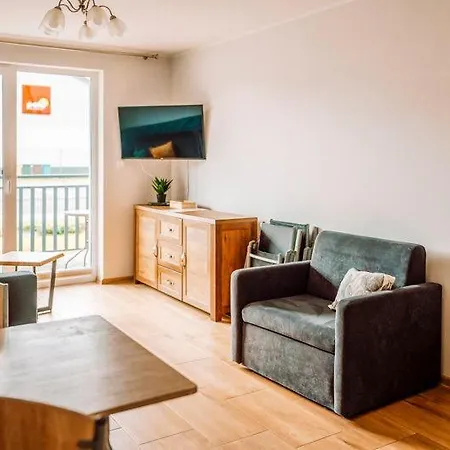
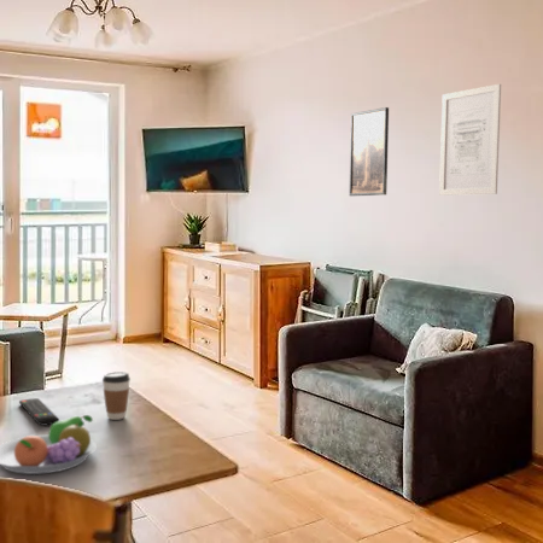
+ fruit bowl (48, 438)
+ wall art (468, 142)
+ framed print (368, 153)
+ remote control (37, 410)
+ coffee cup (116, 395)
